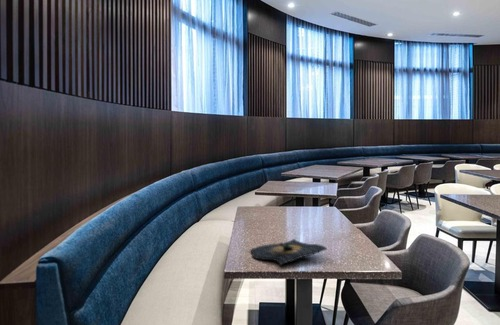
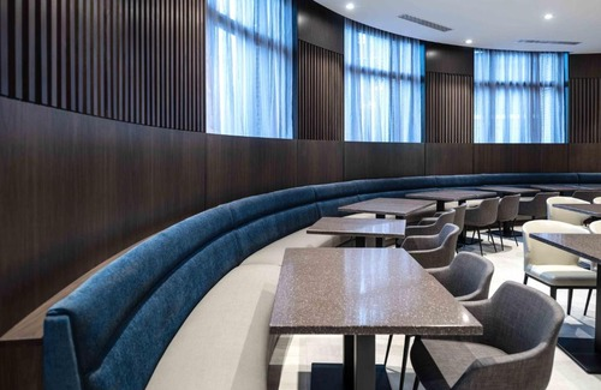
- tequila (286, 247)
